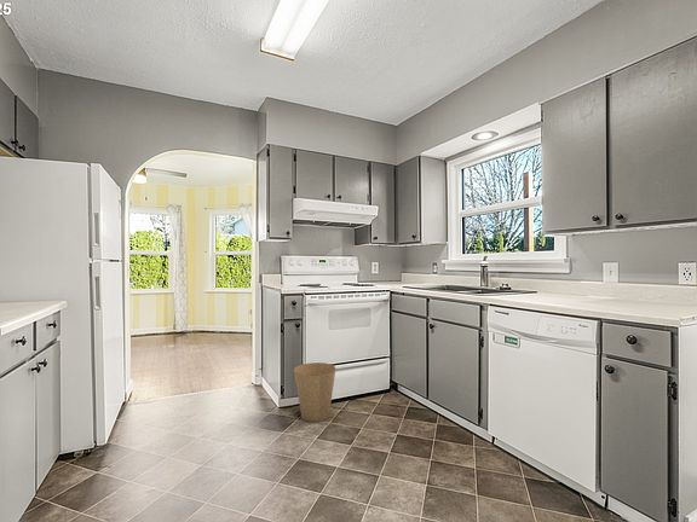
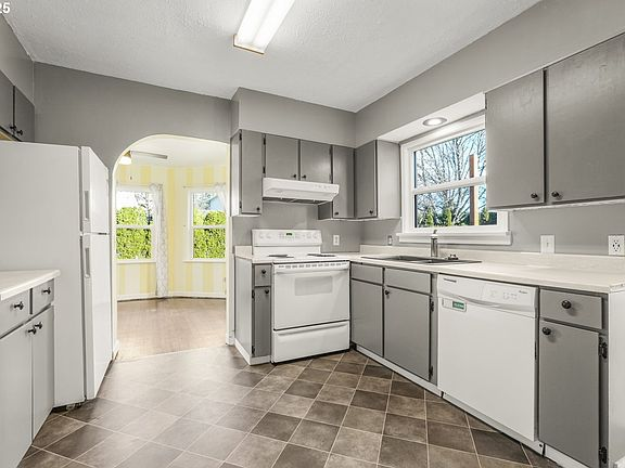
- trash can (315, 392)
